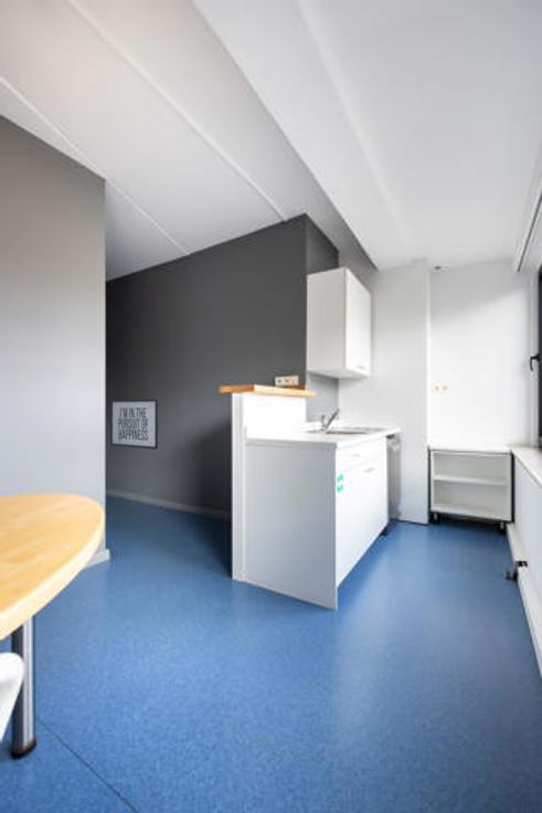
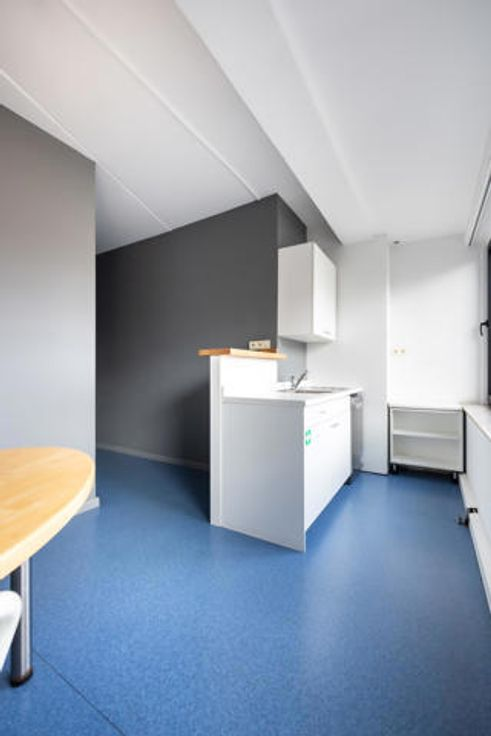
- mirror (132, 423)
